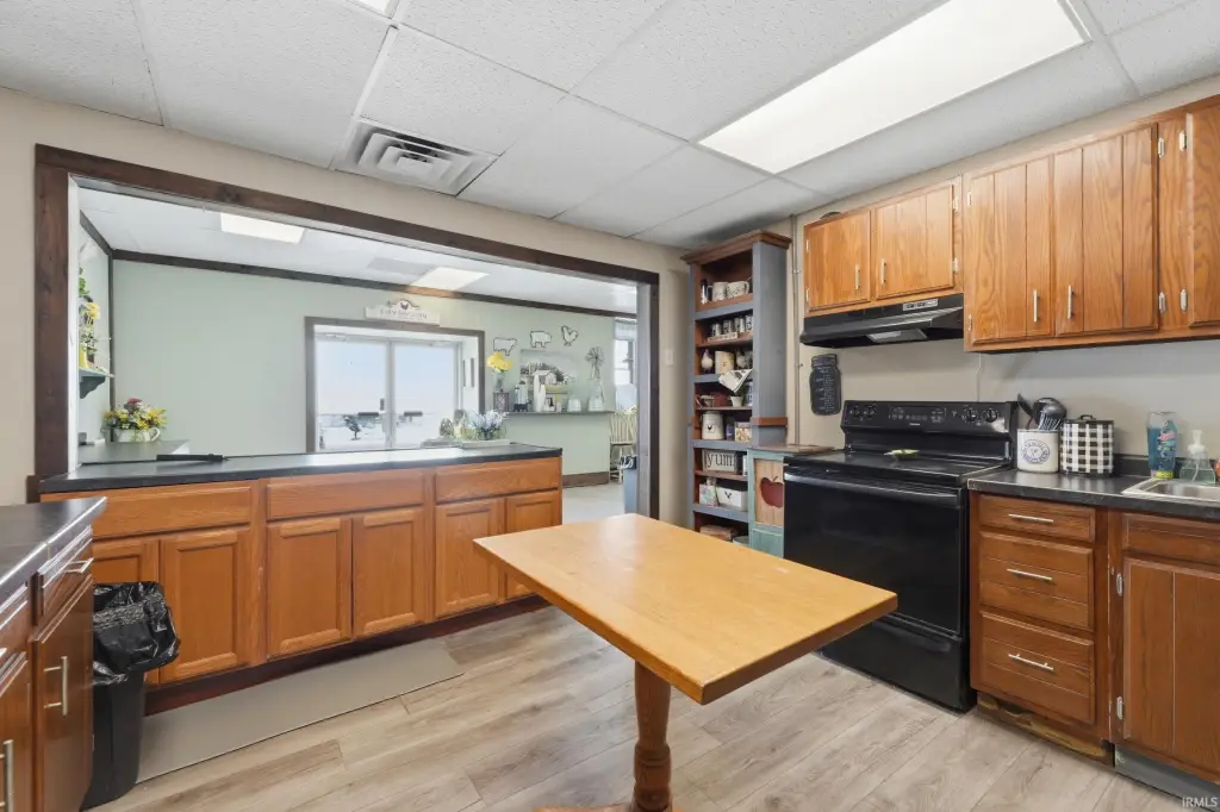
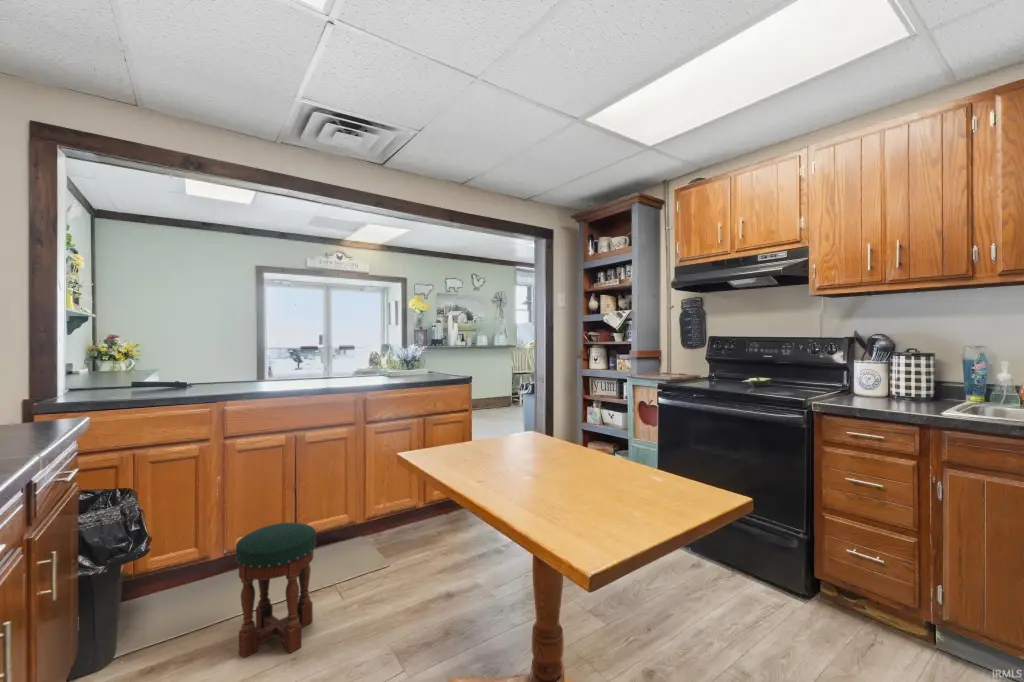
+ stool (277, 577)
